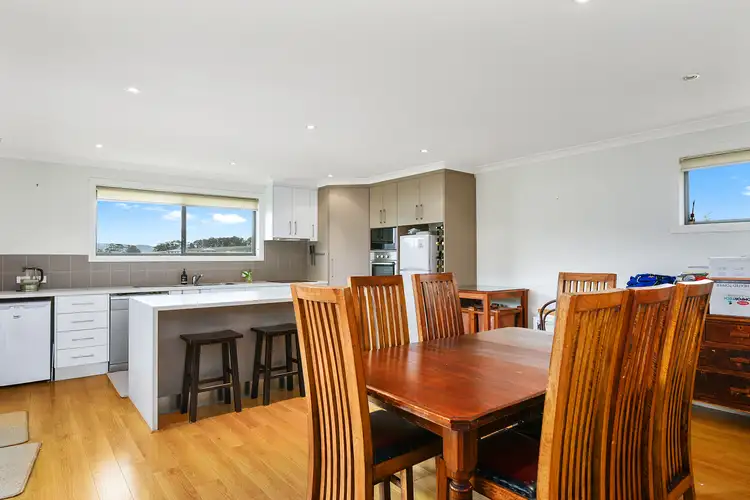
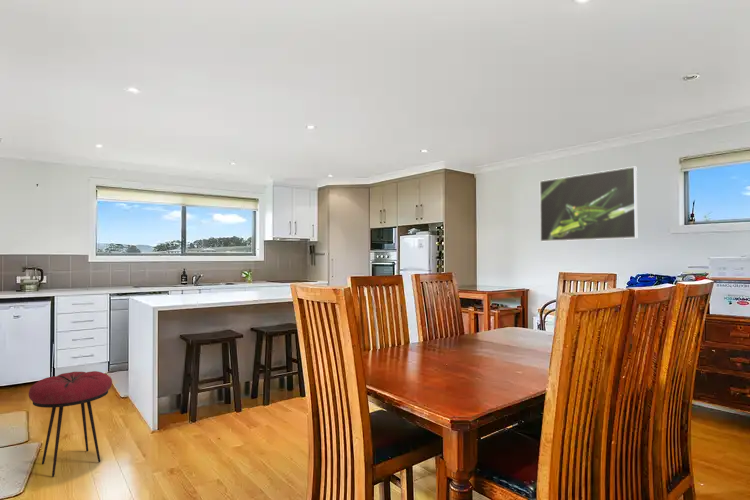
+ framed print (584, 207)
+ stool (61, 419)
